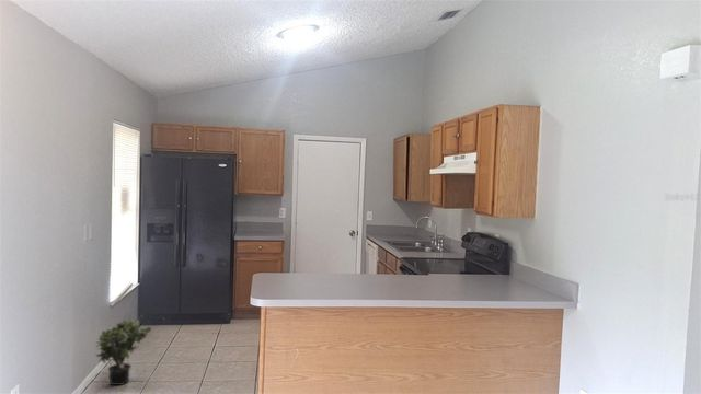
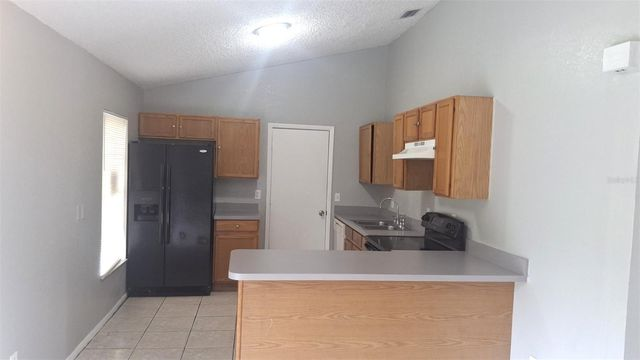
- potted plant (124, 350)
